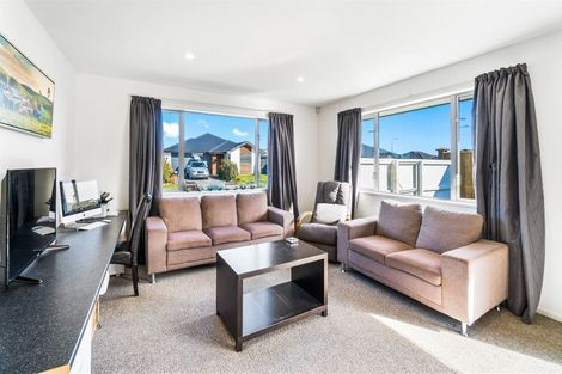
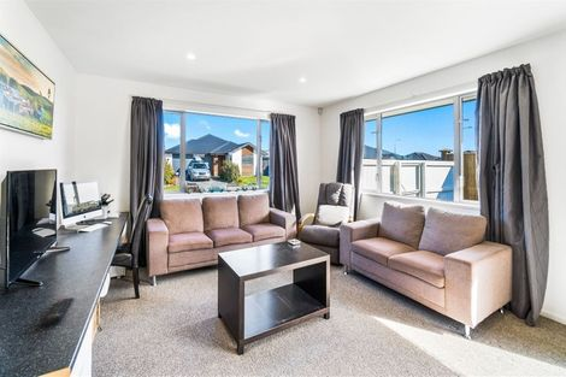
+ remote control (59, 310)
